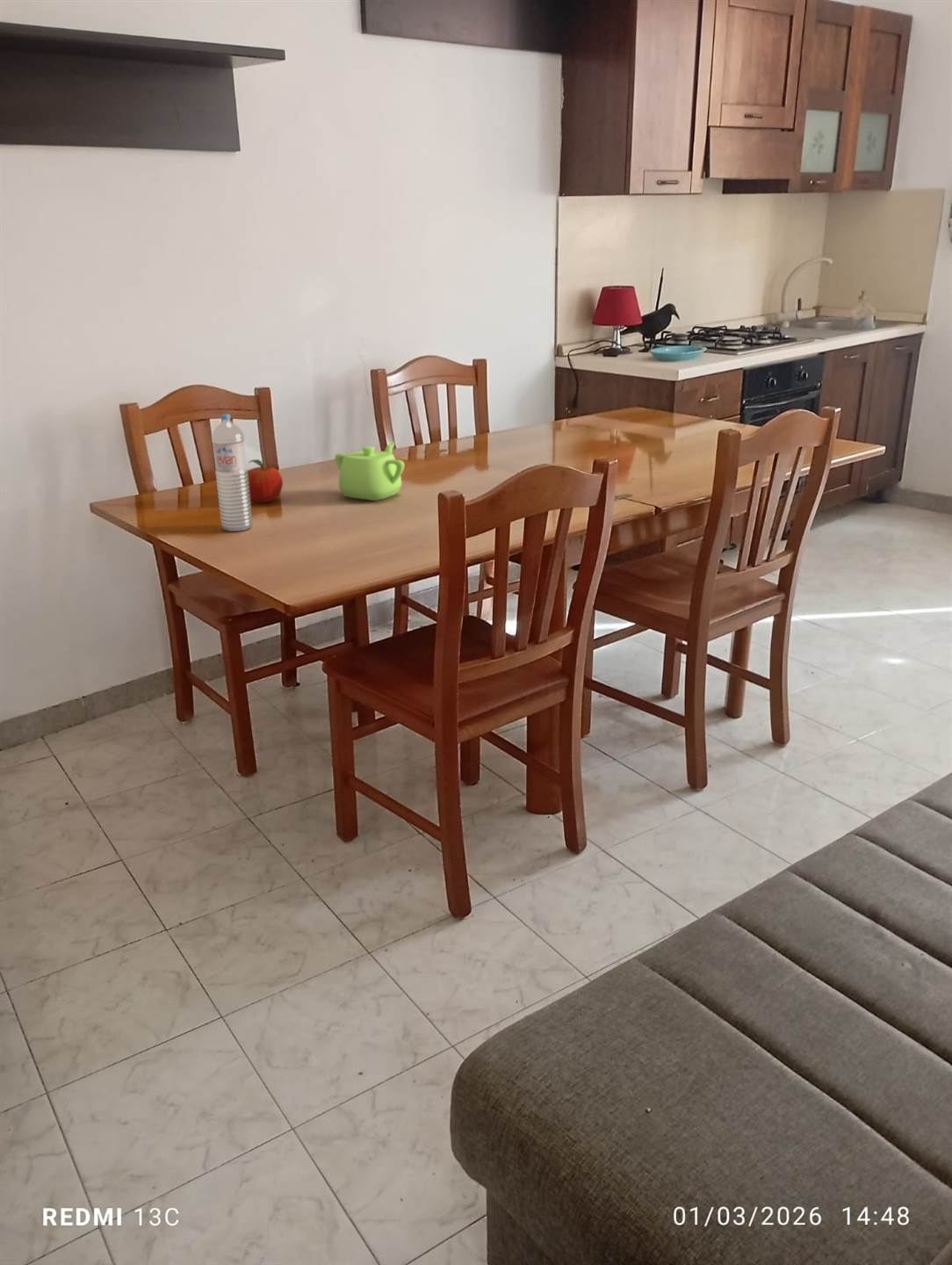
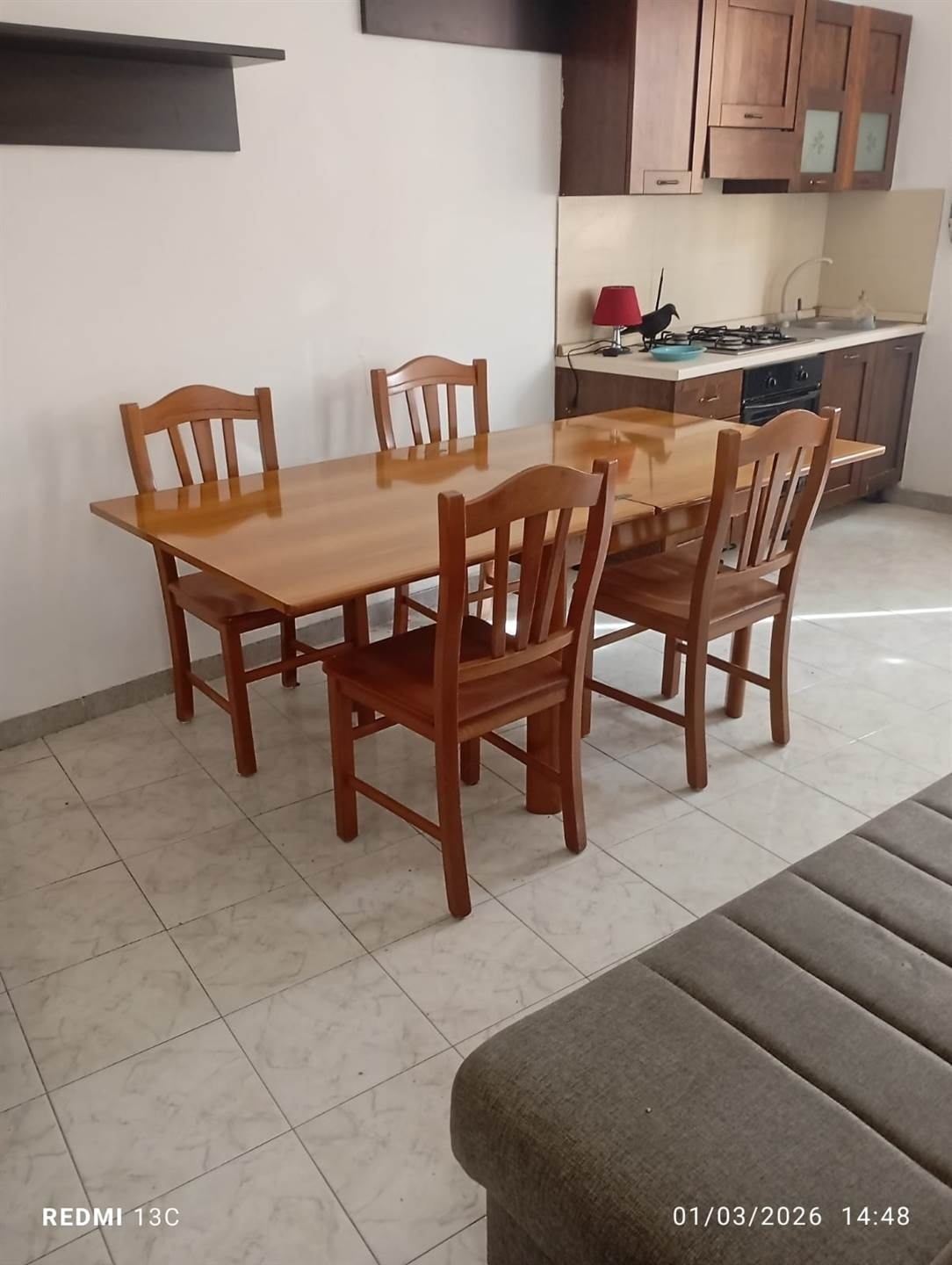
- fruit (263, 480)
- teapot (375, 469)
- water bottle (231, 472)
